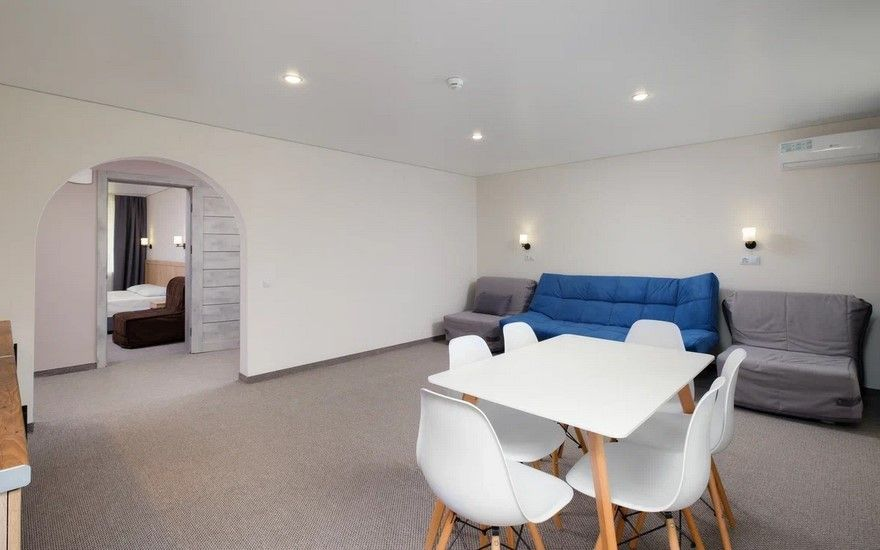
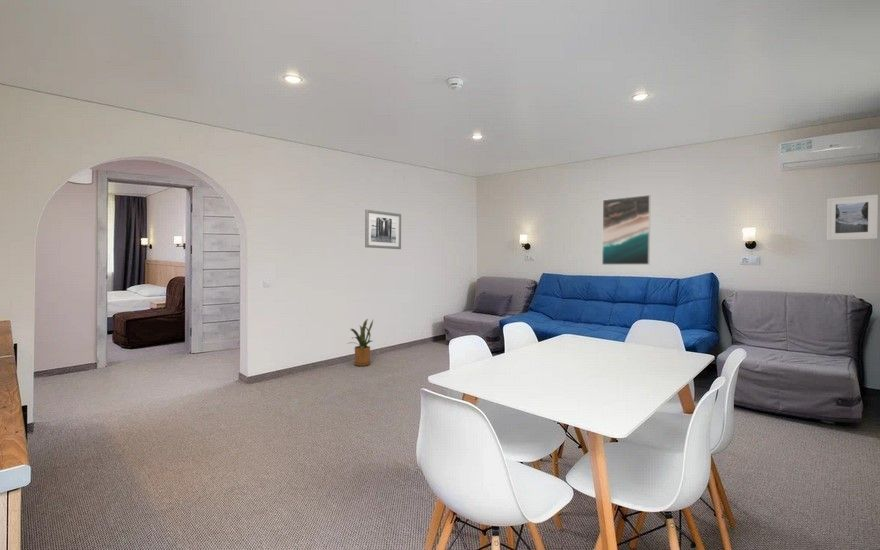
+ wall art (383, 230)
+ house plant (360, 342)
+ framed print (625, 231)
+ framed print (851, 218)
